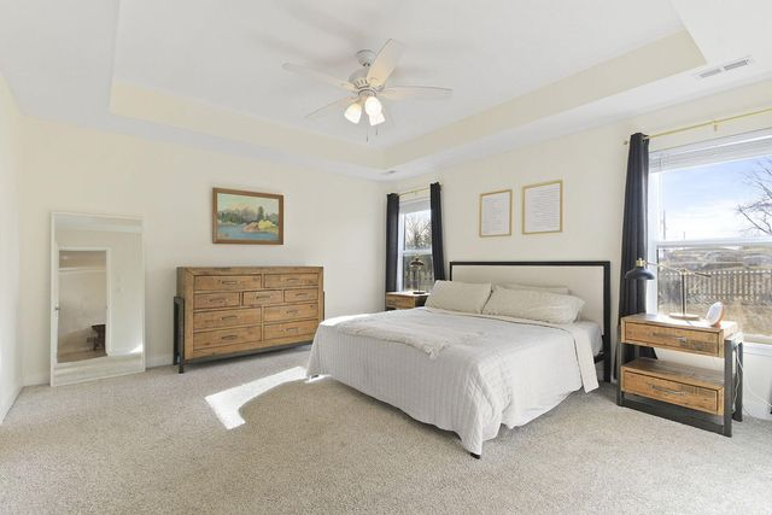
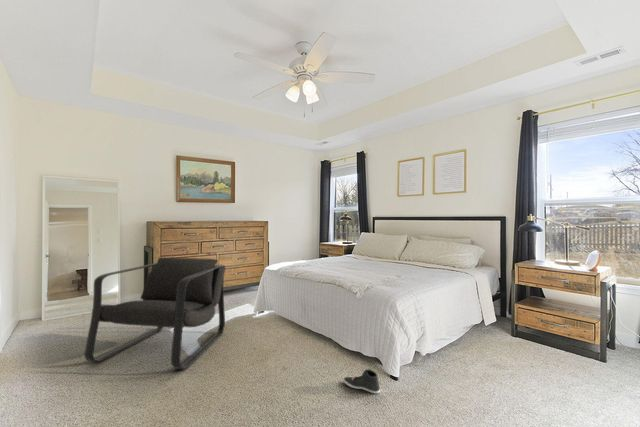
+ sneaker (361, 377)
+ armchair (166, 304)
